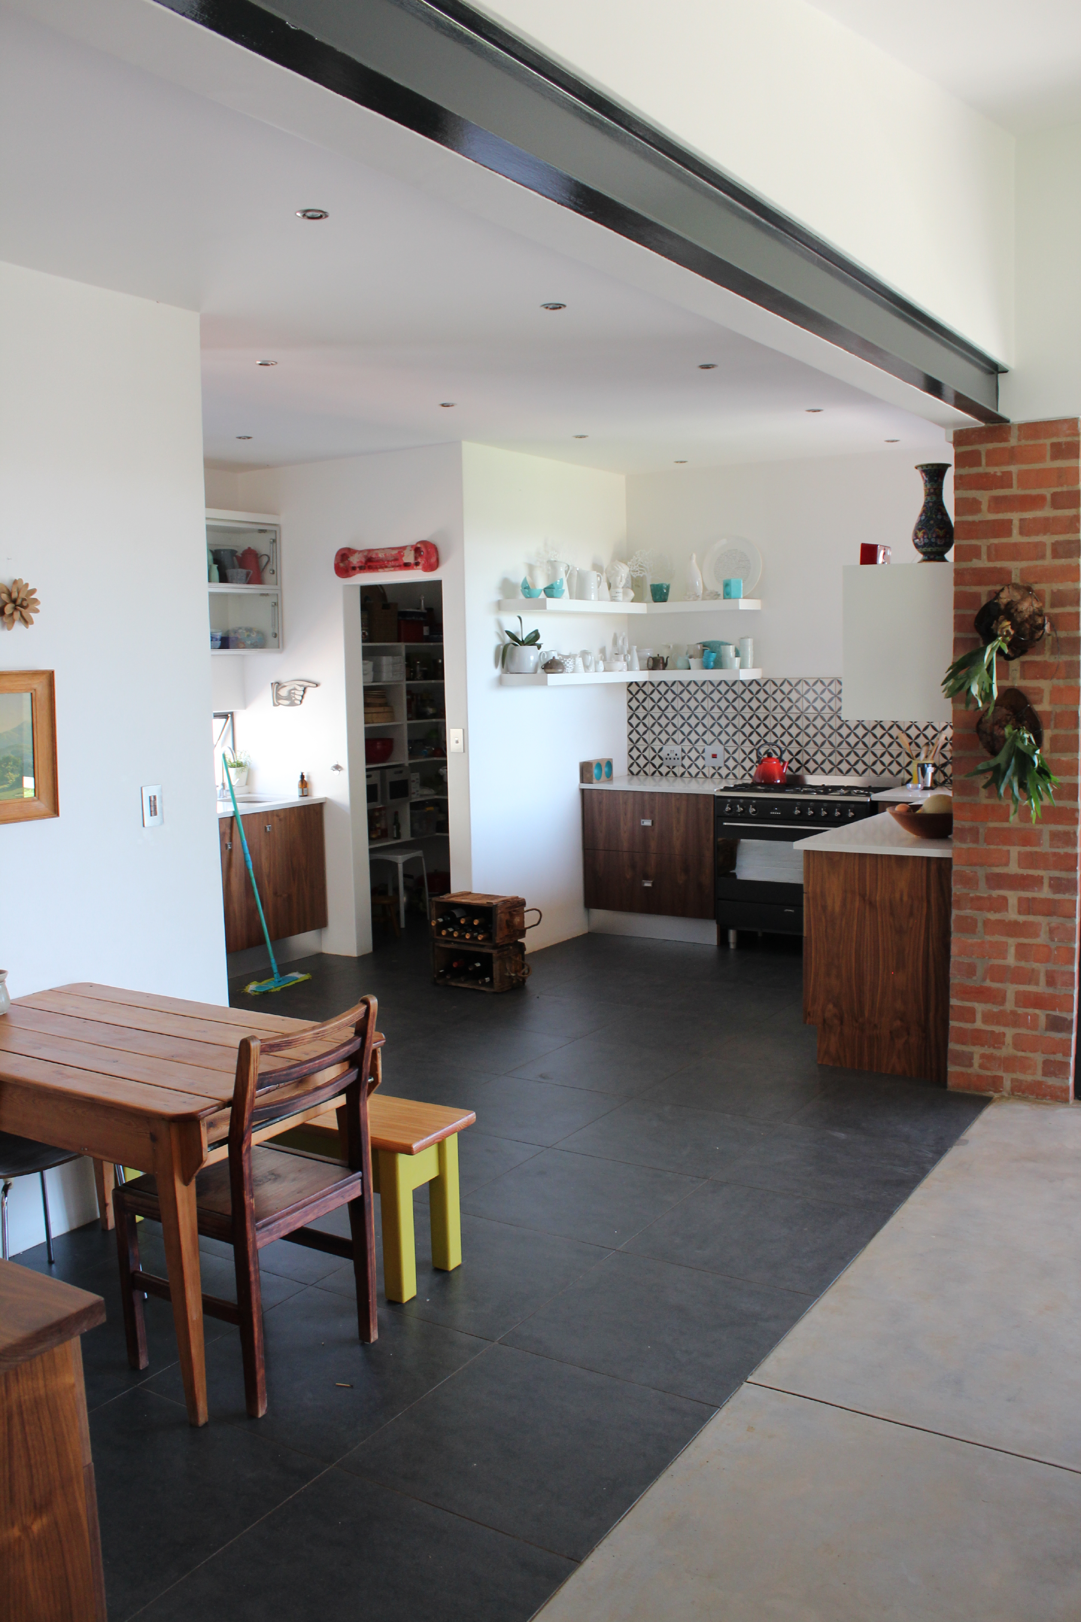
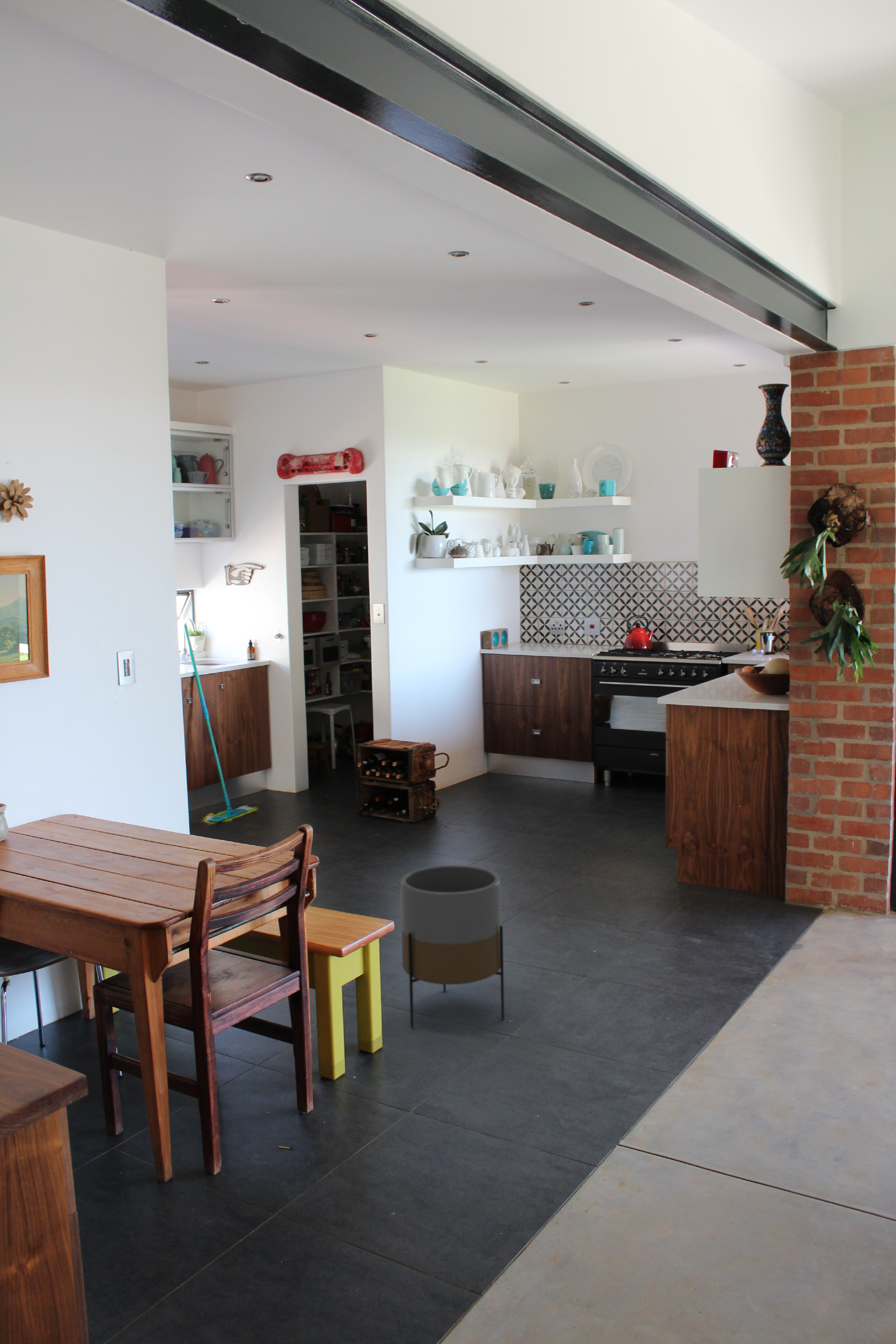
+ planter (453, 946)
